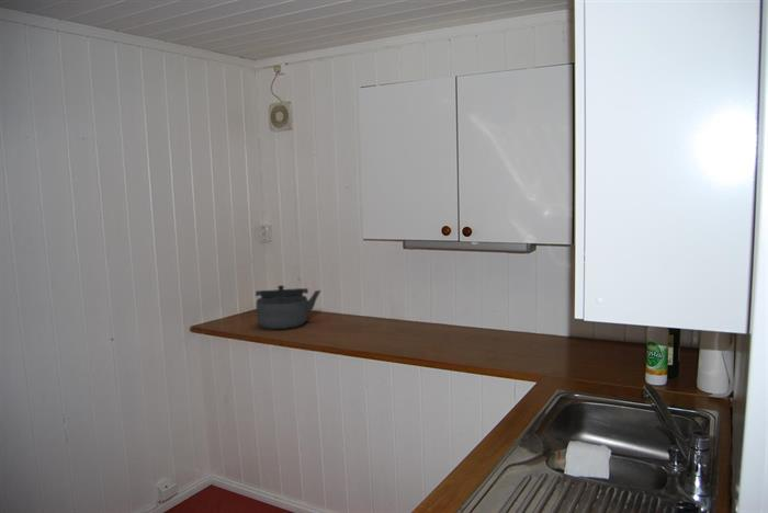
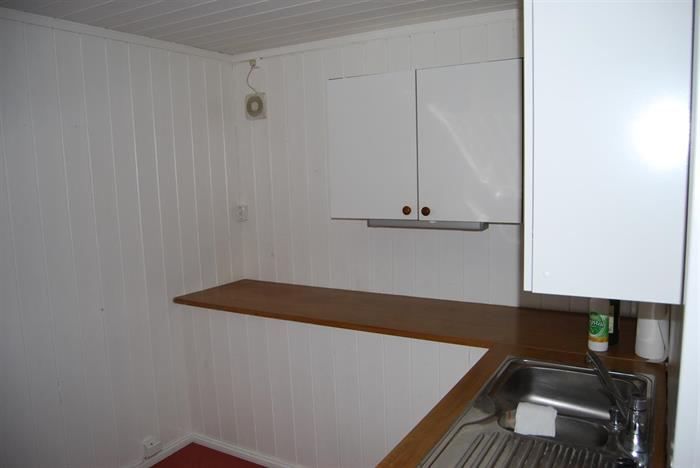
- kettle (283, 305)
